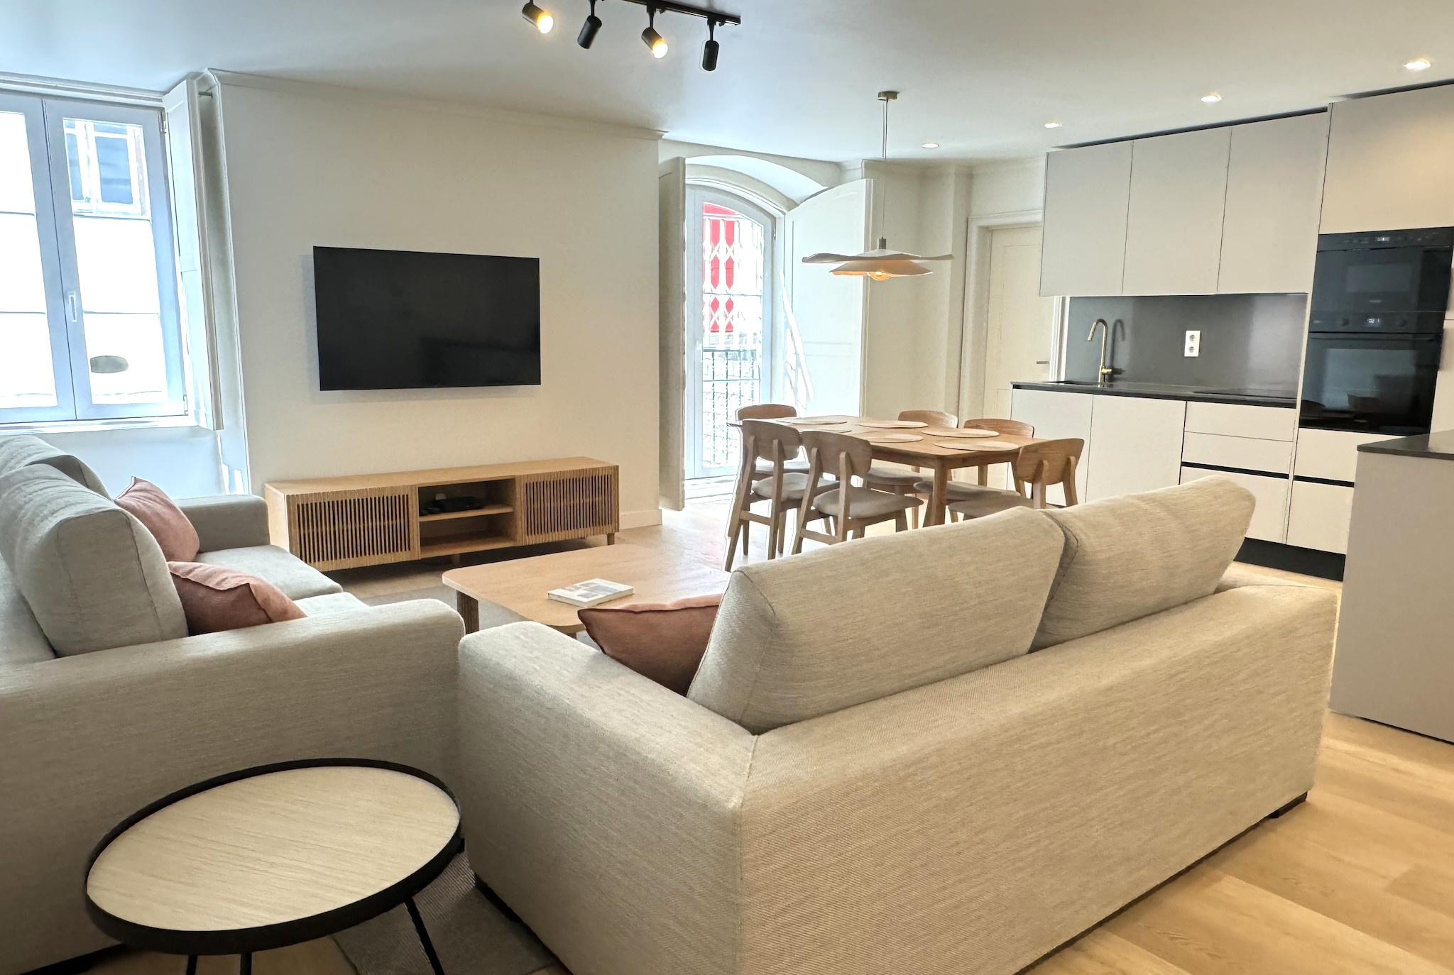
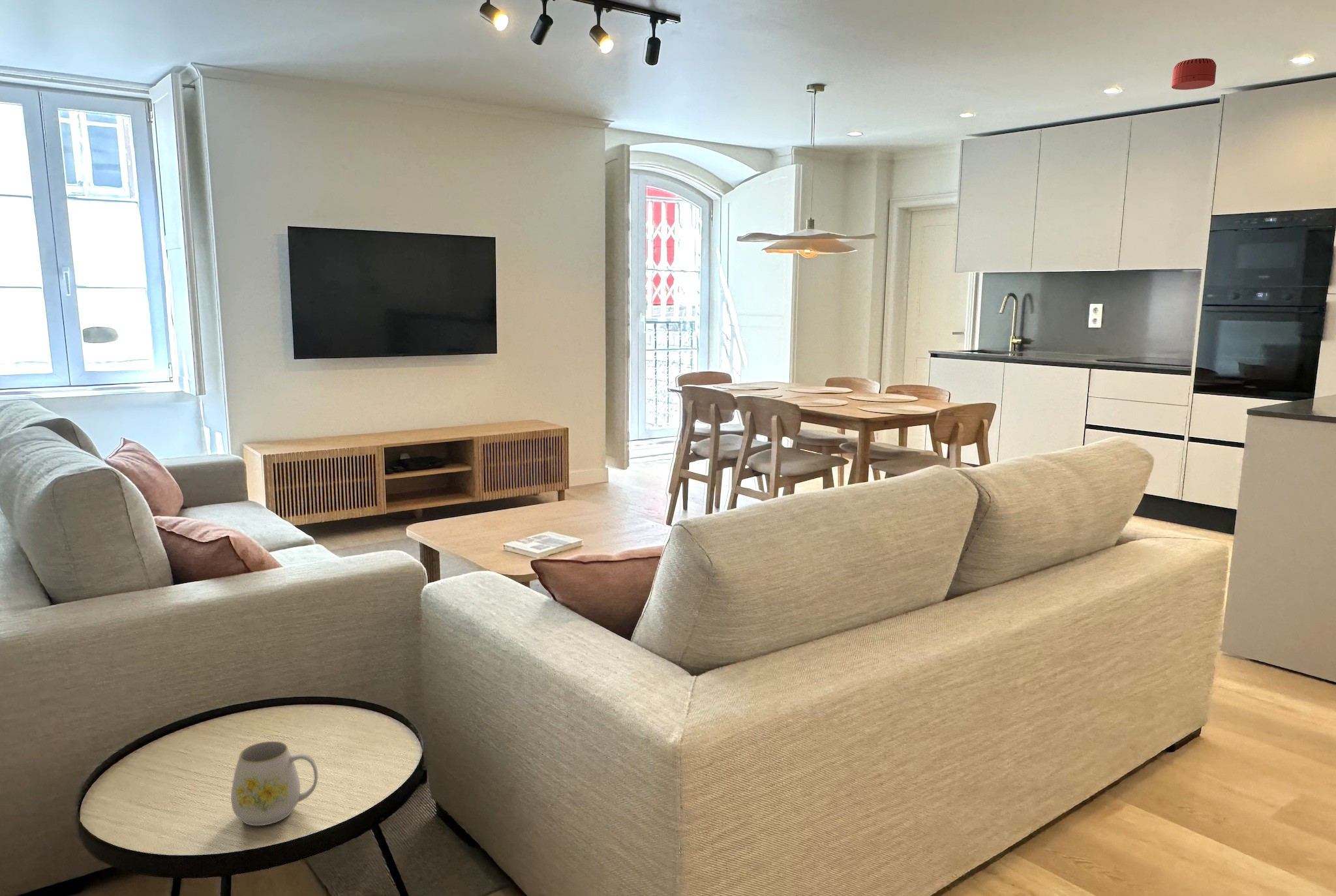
+ smoke detector (1194, 73)
+ mug (275, 781)
